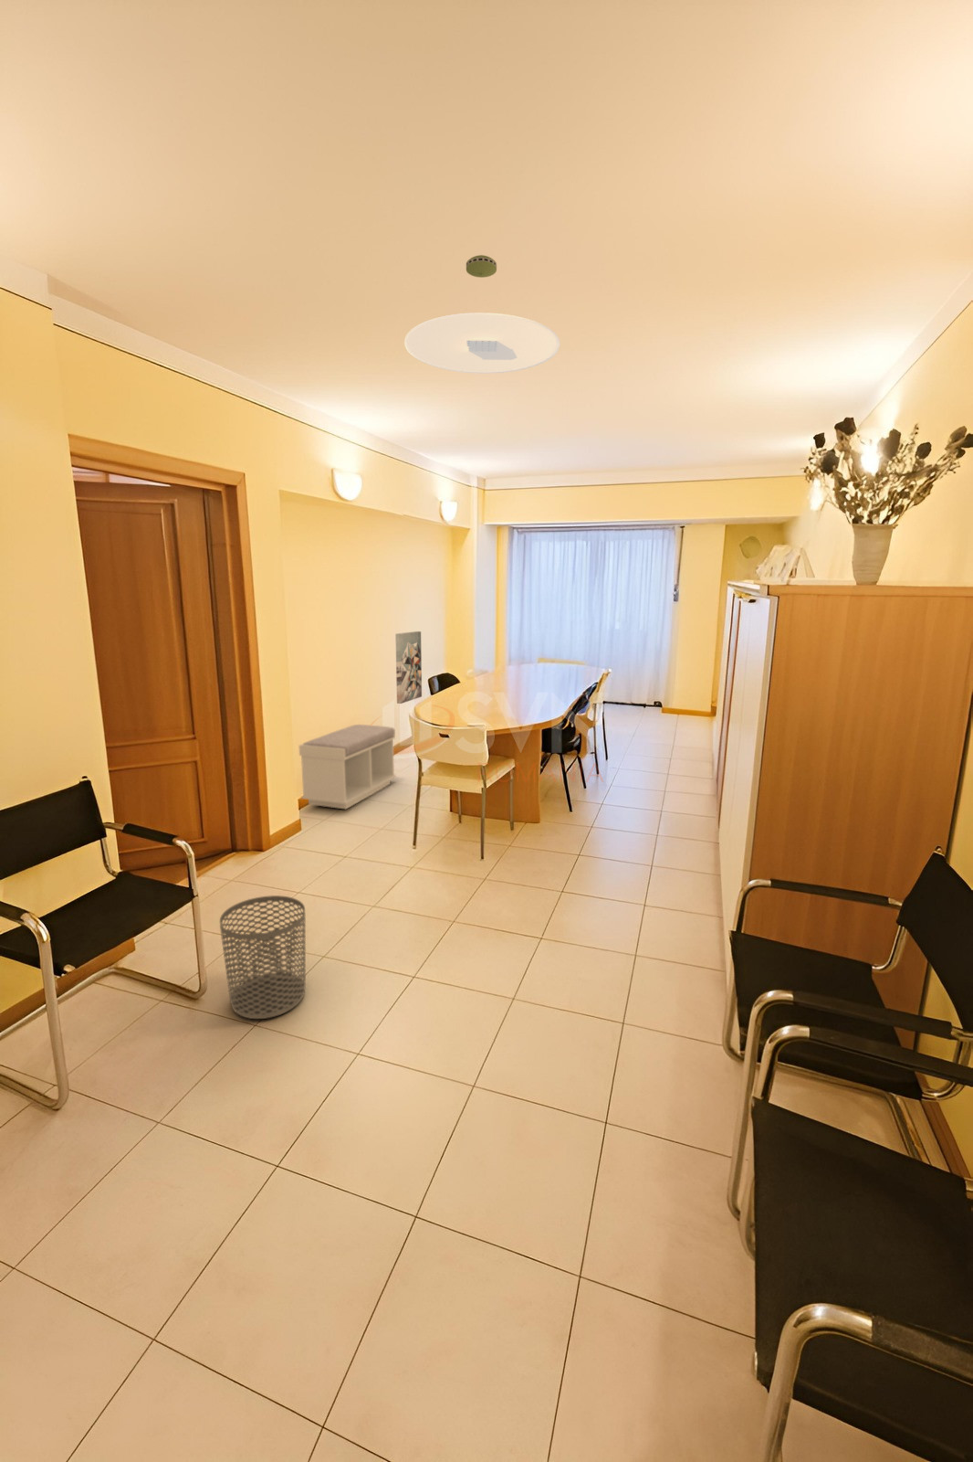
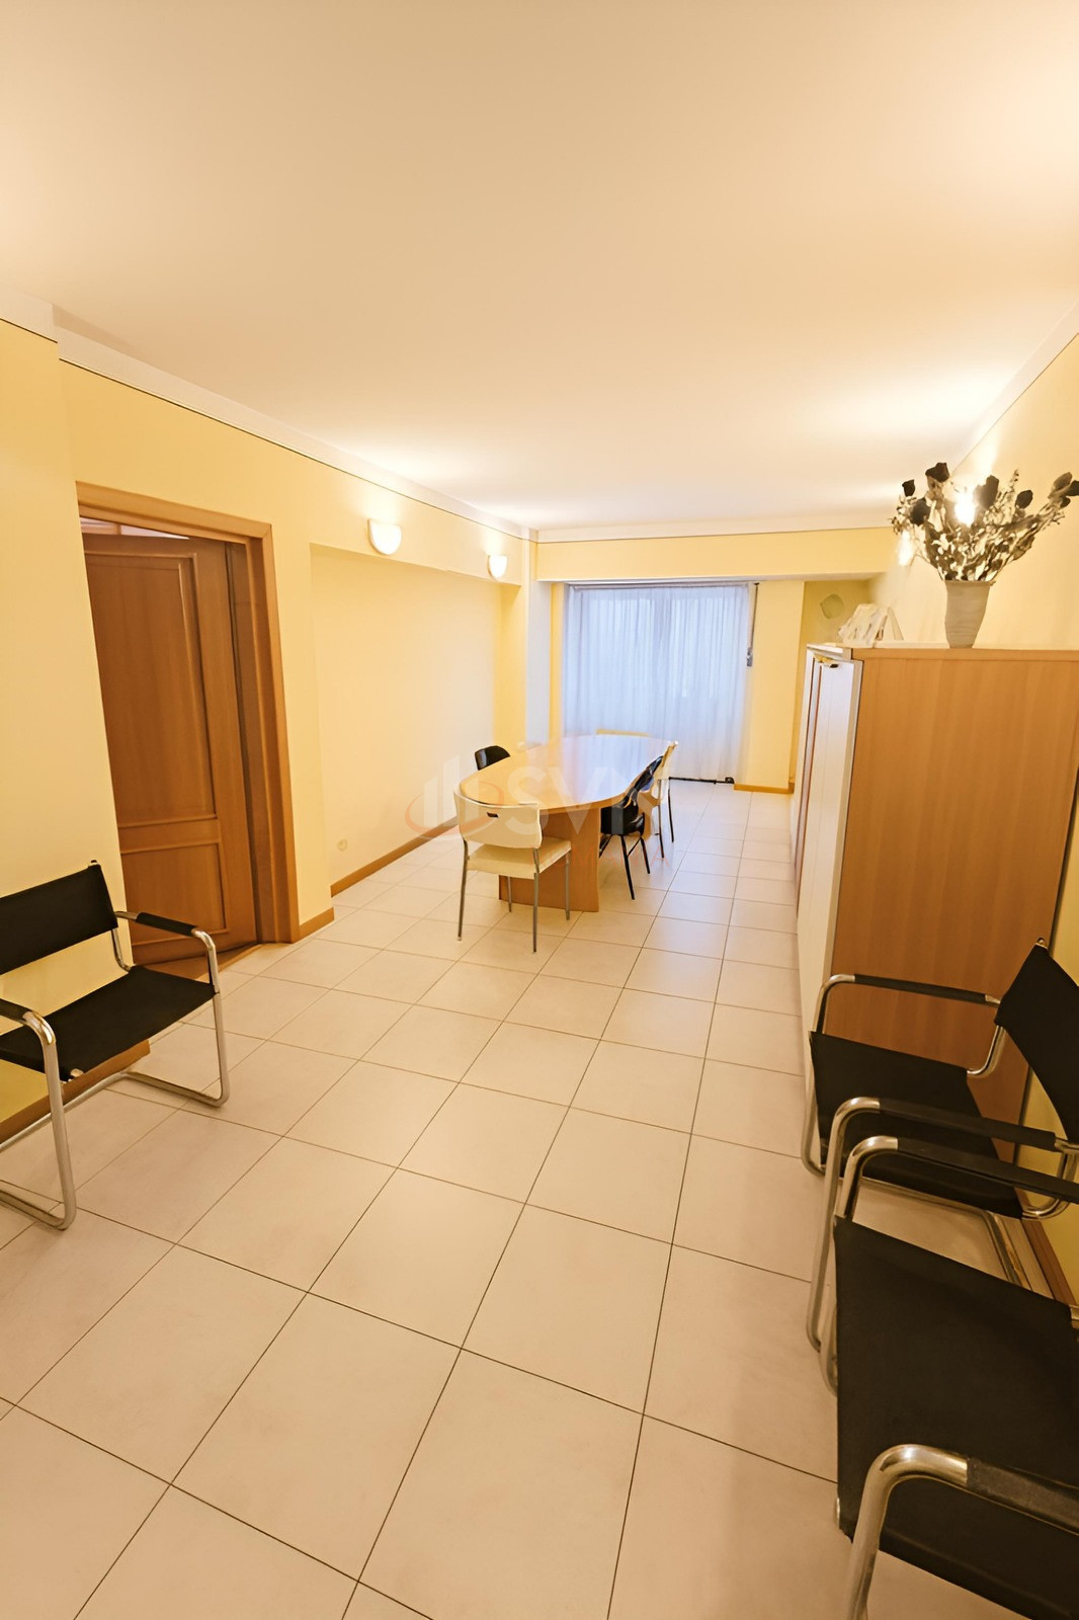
- waste bin (266, 955)
- smoke detector (481, 266)
- ceiling light (482, 338)
- wall art (409, 666)
- bench (352, 763)
